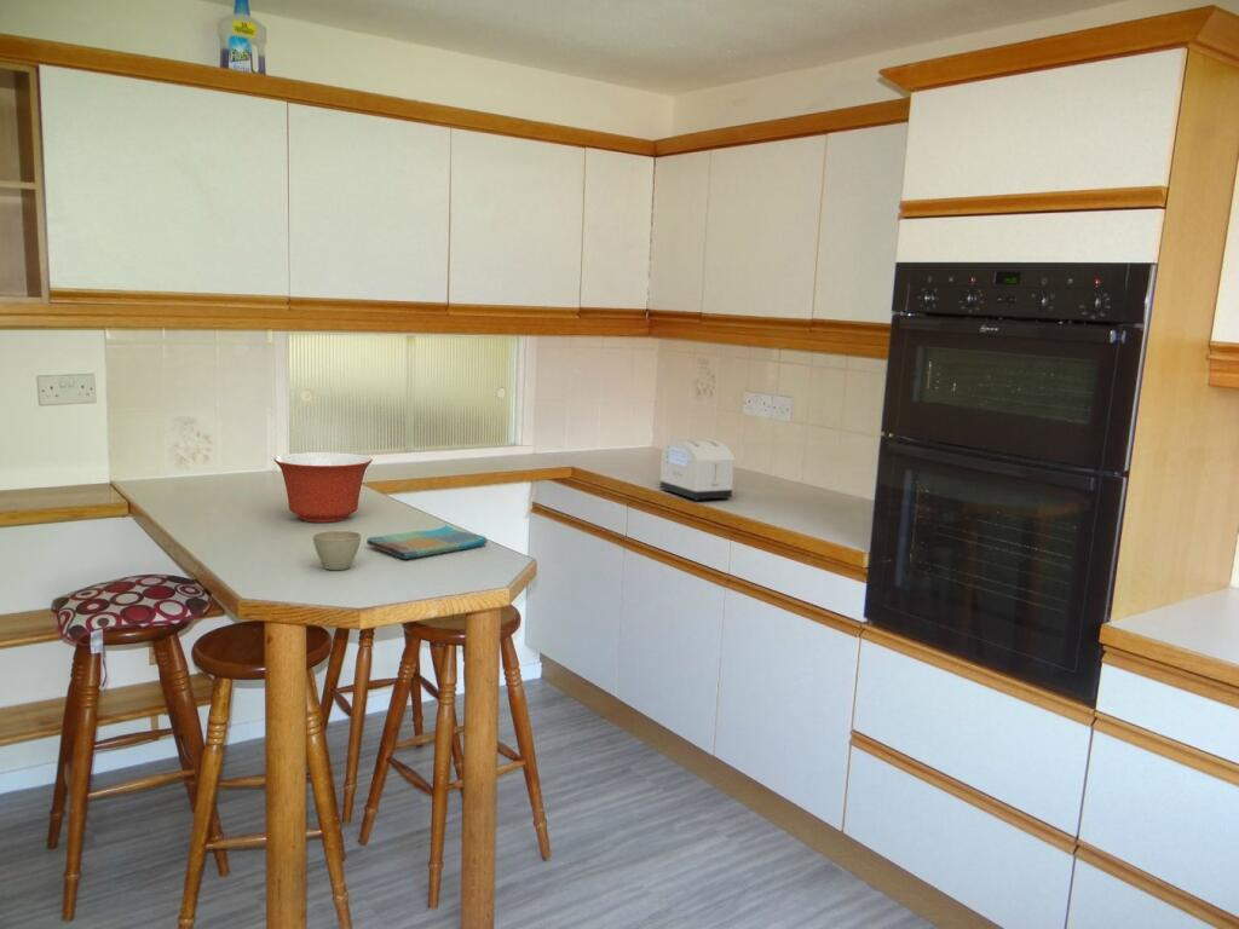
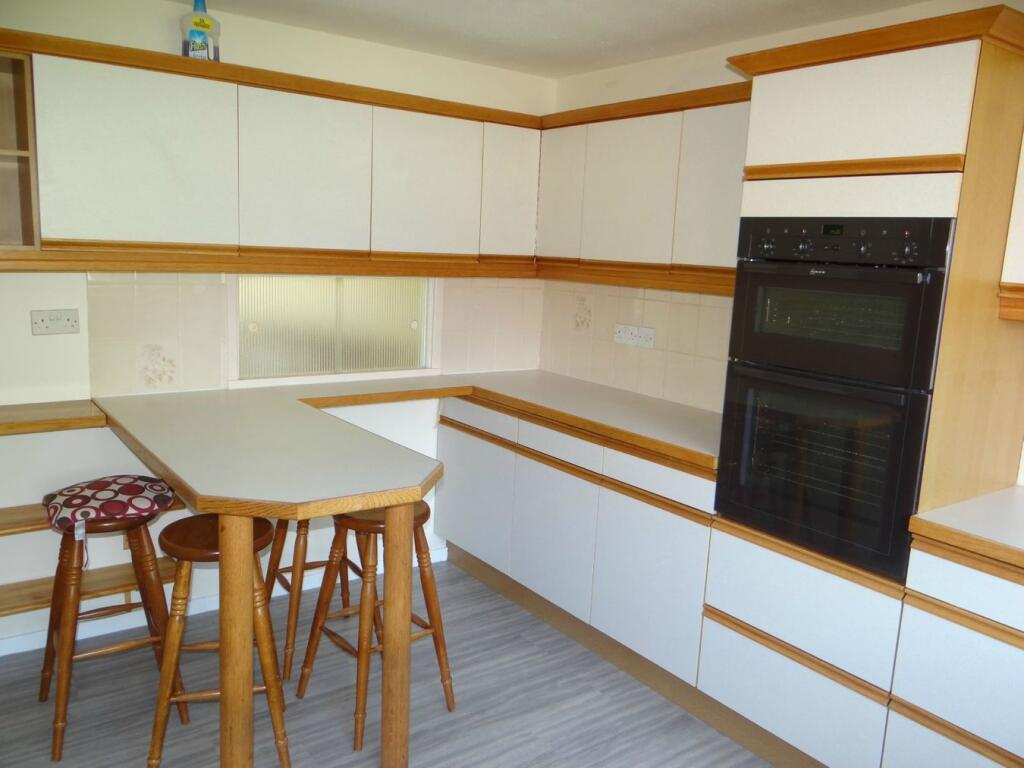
- toaster (708, 467)
- mixing bowl (323, 487)
- flower pot (336, 550)
- dish towel (427, 541)
